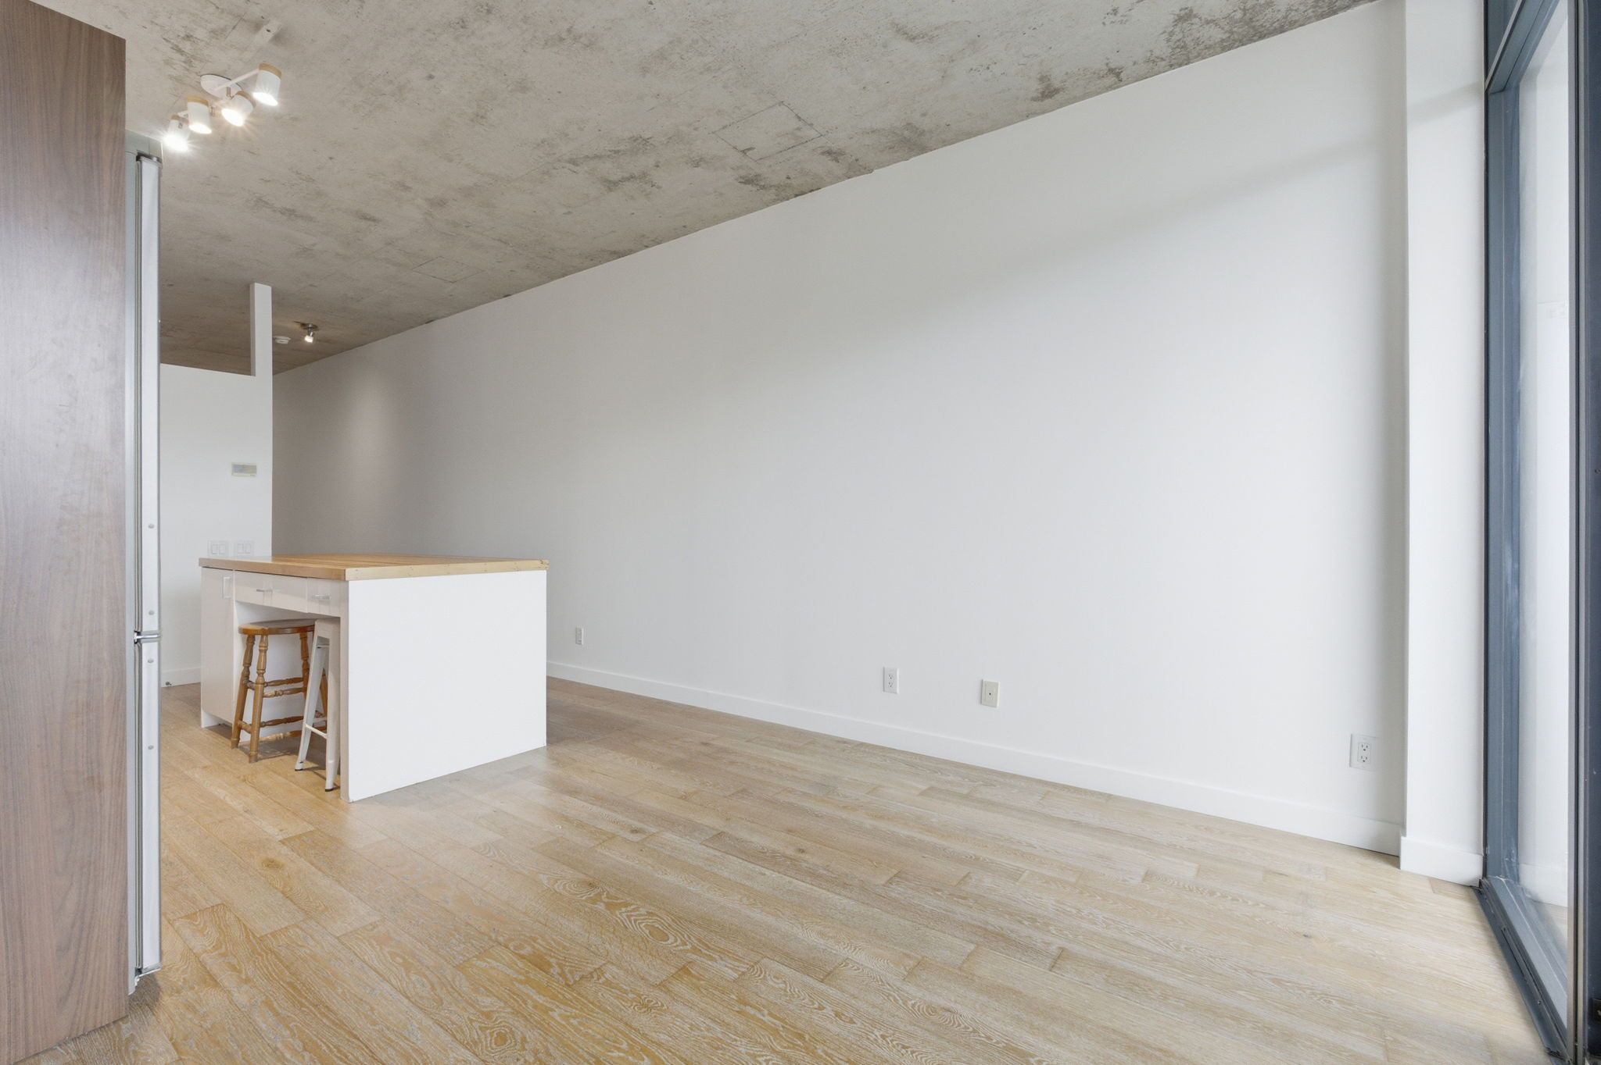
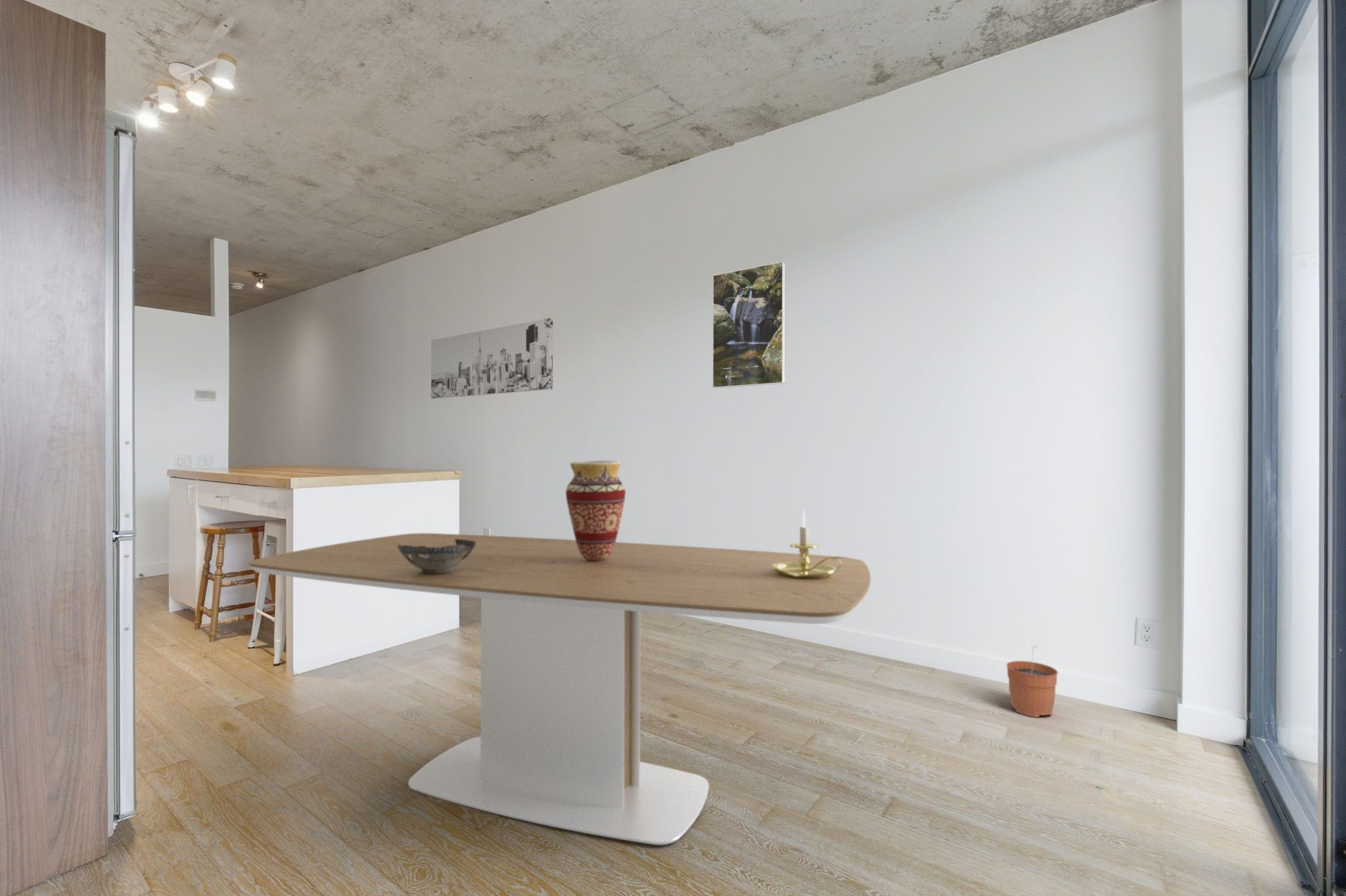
+ dining table (558, 671)
+ candle holder (808, 541)
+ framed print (747, 327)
+ plant pot (1031, 678)
+ decorative bowl (437, 556)
+ vase (595, 510)
+ wall art (486, 362)
